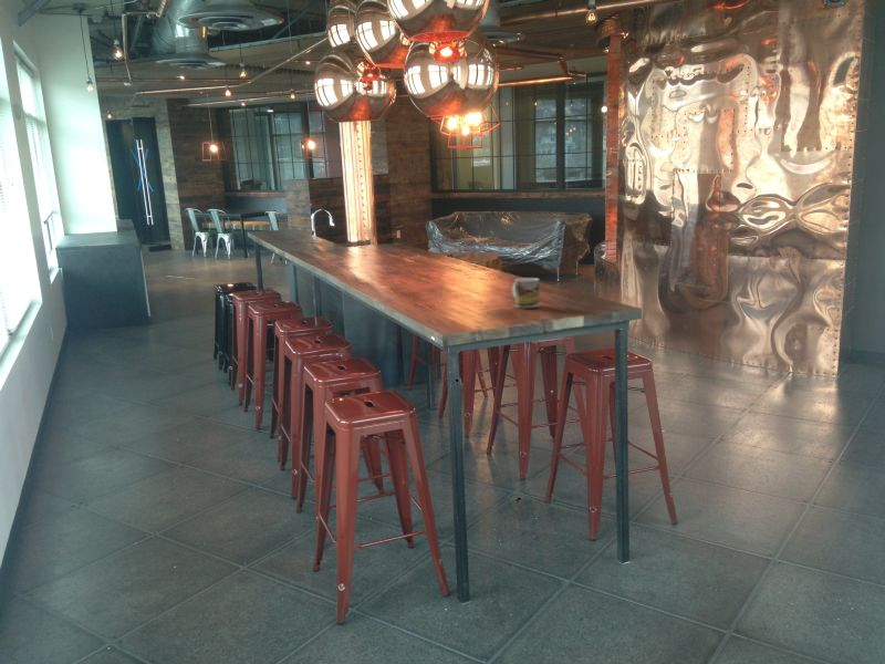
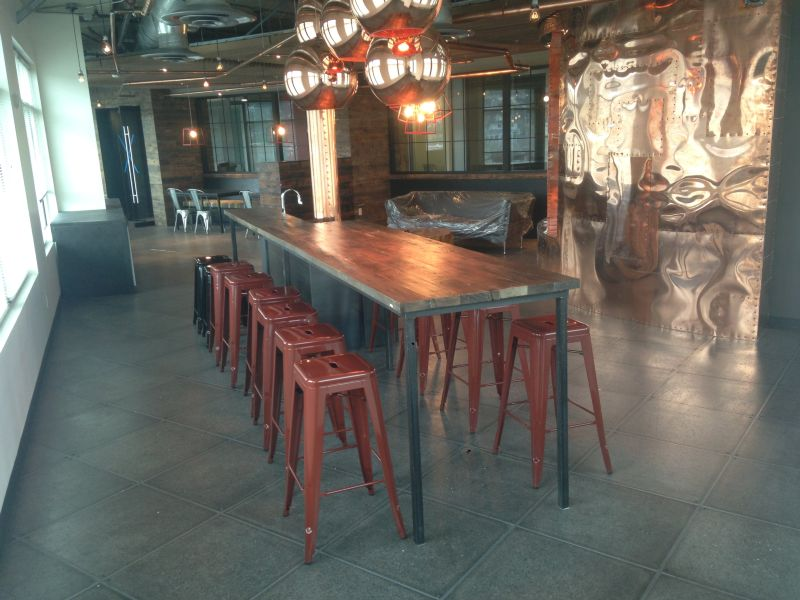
- mug (524, 291)
